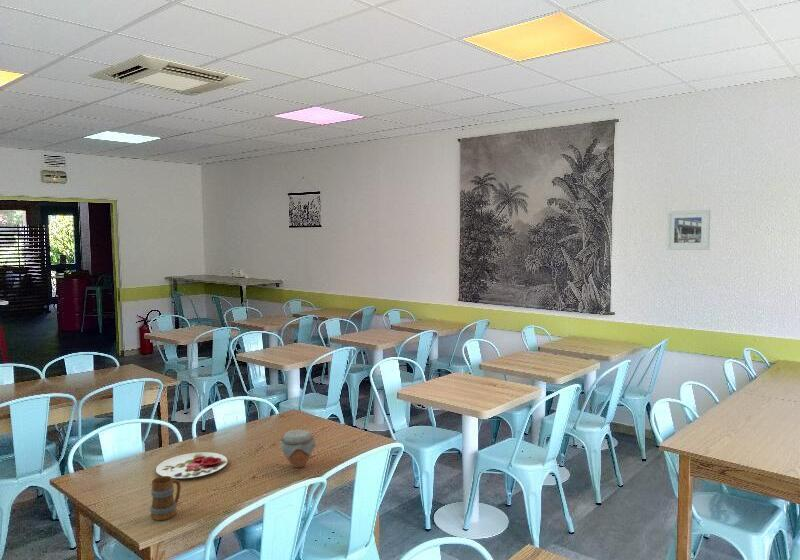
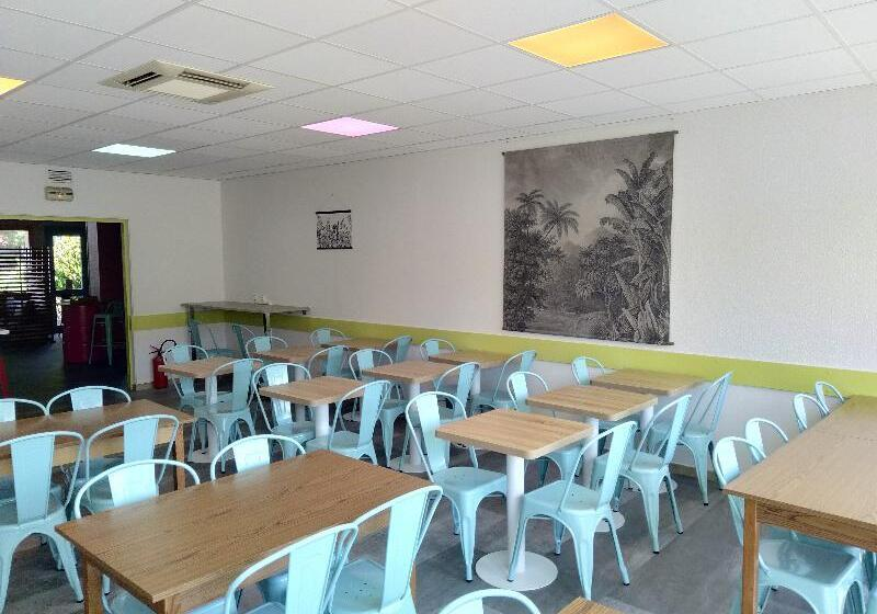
- plate (192, 464)
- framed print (687, 230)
- jar (298, 449)
- mug (166, 495)
